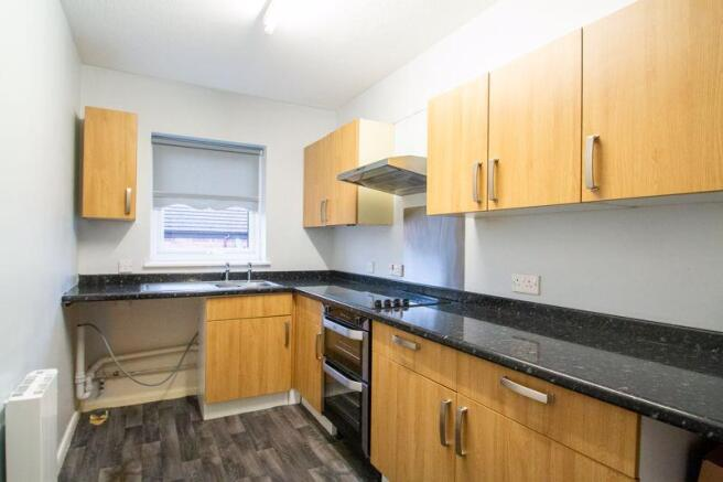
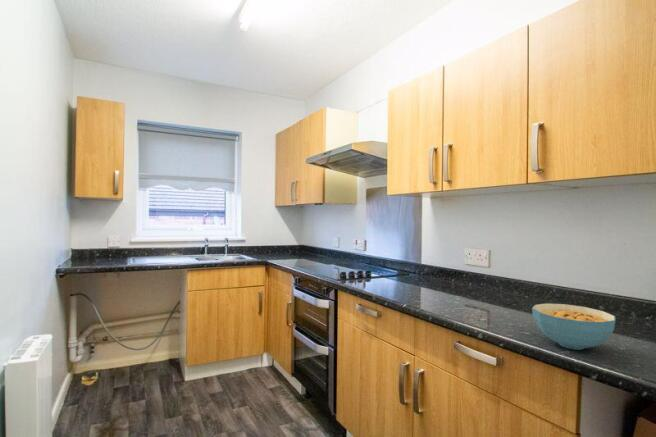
+ cereal bowl (571, 328)
